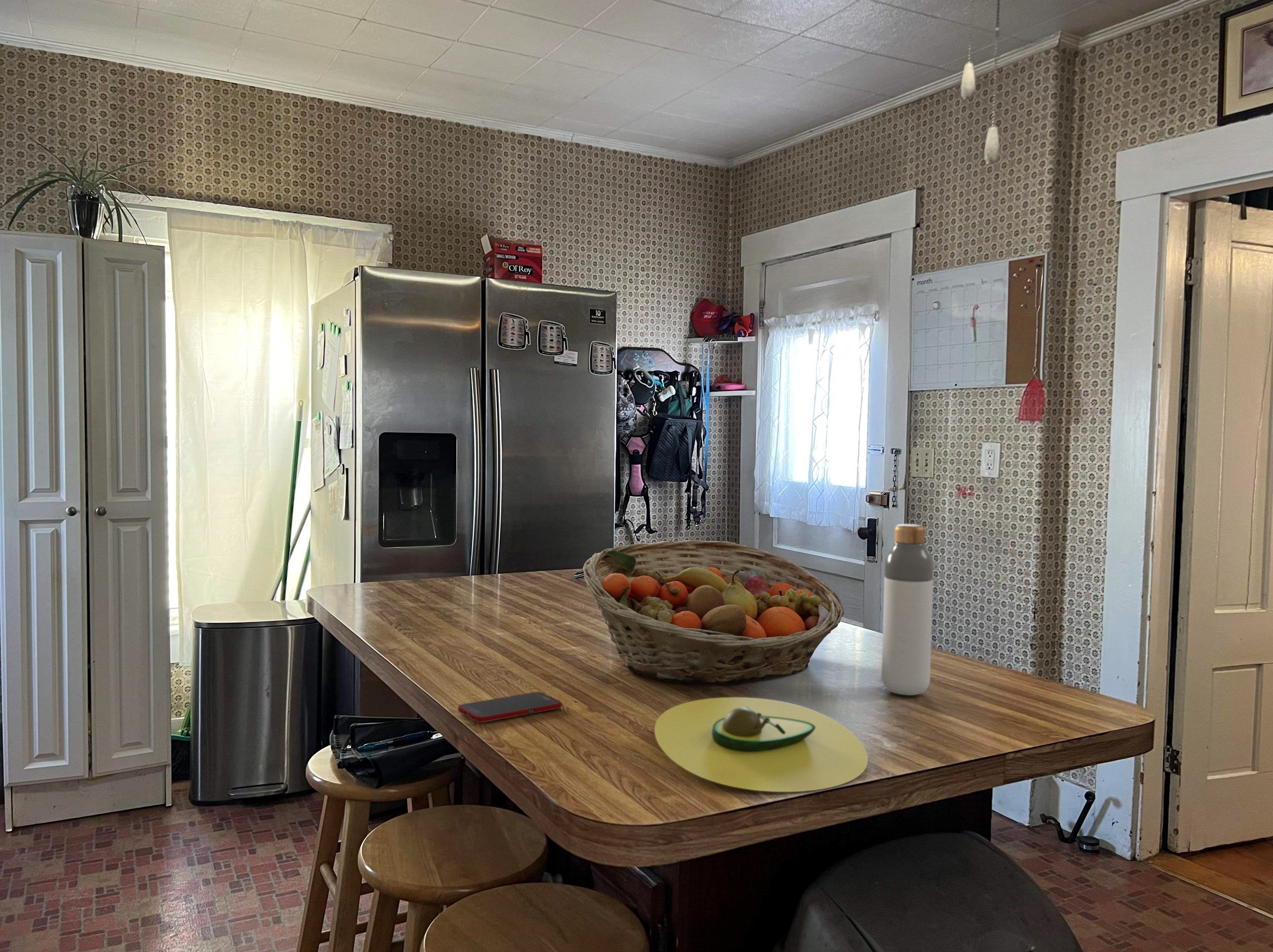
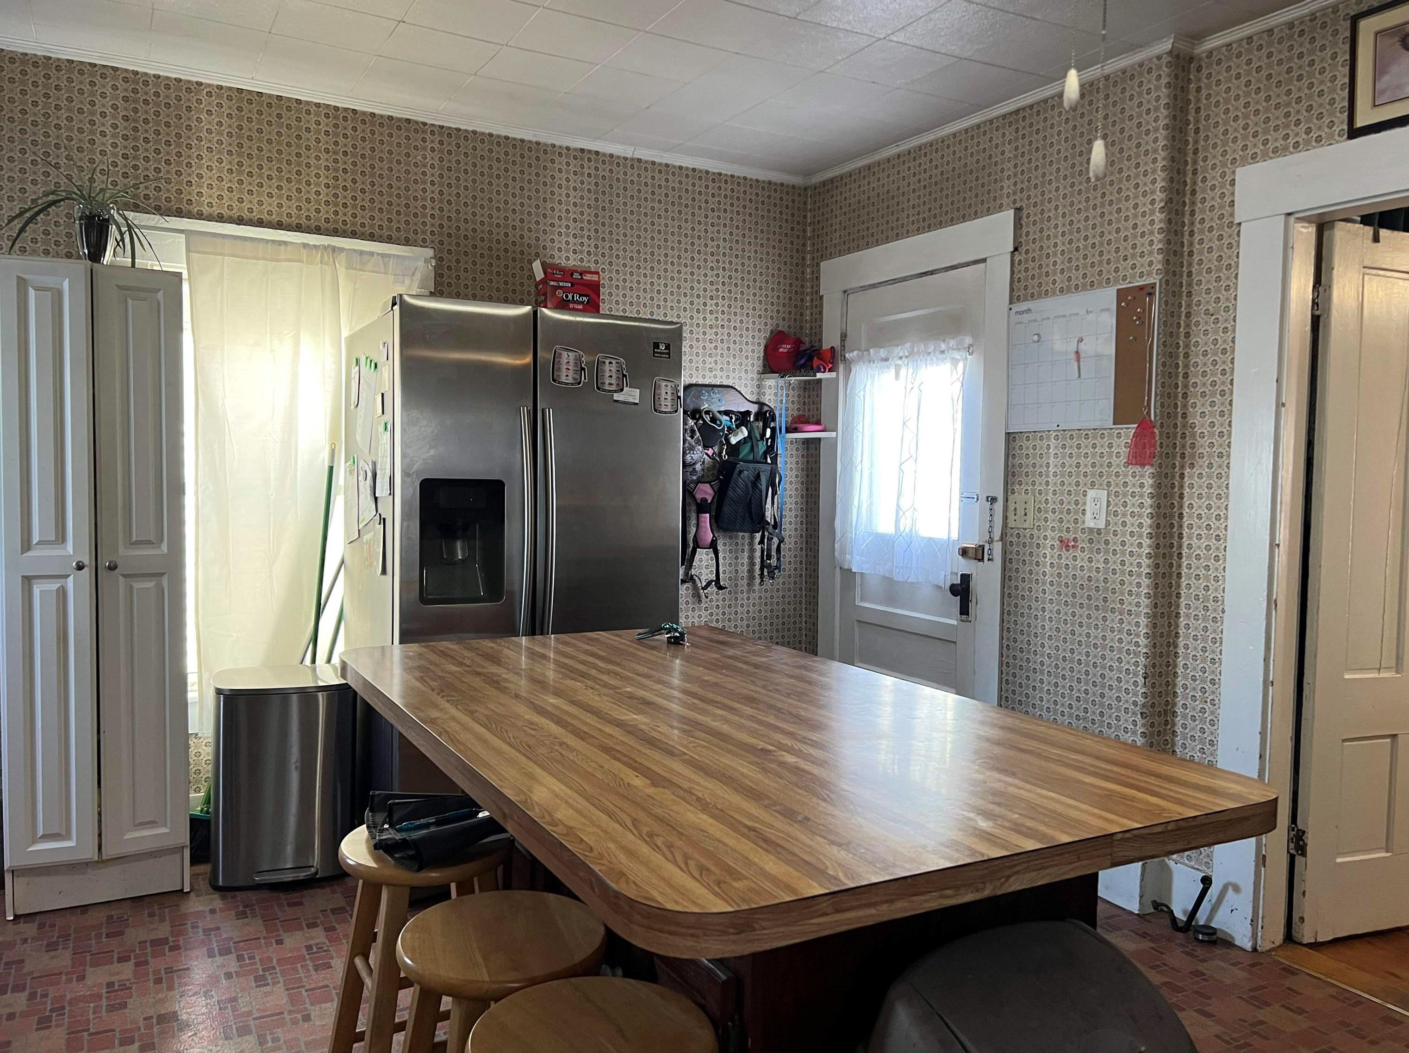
- cell phone (510, 707)
- bottle (907, 609)
- fruit basket (713, 607)
- avocado (759, 728)
